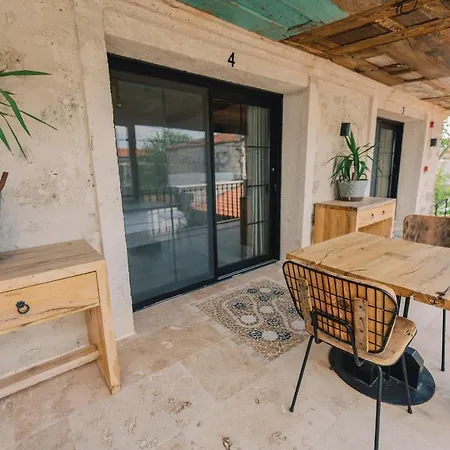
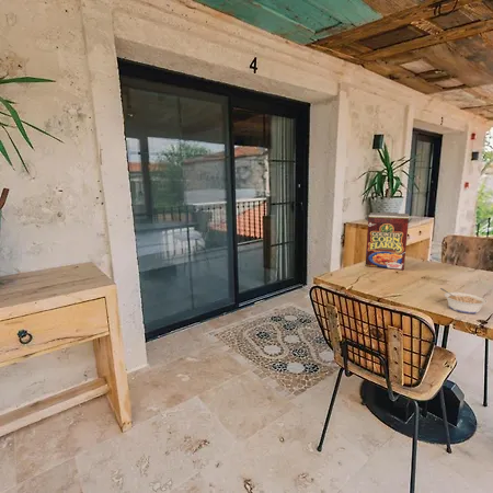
+ legume (462, 301)
+ cereal box (386, 240)
